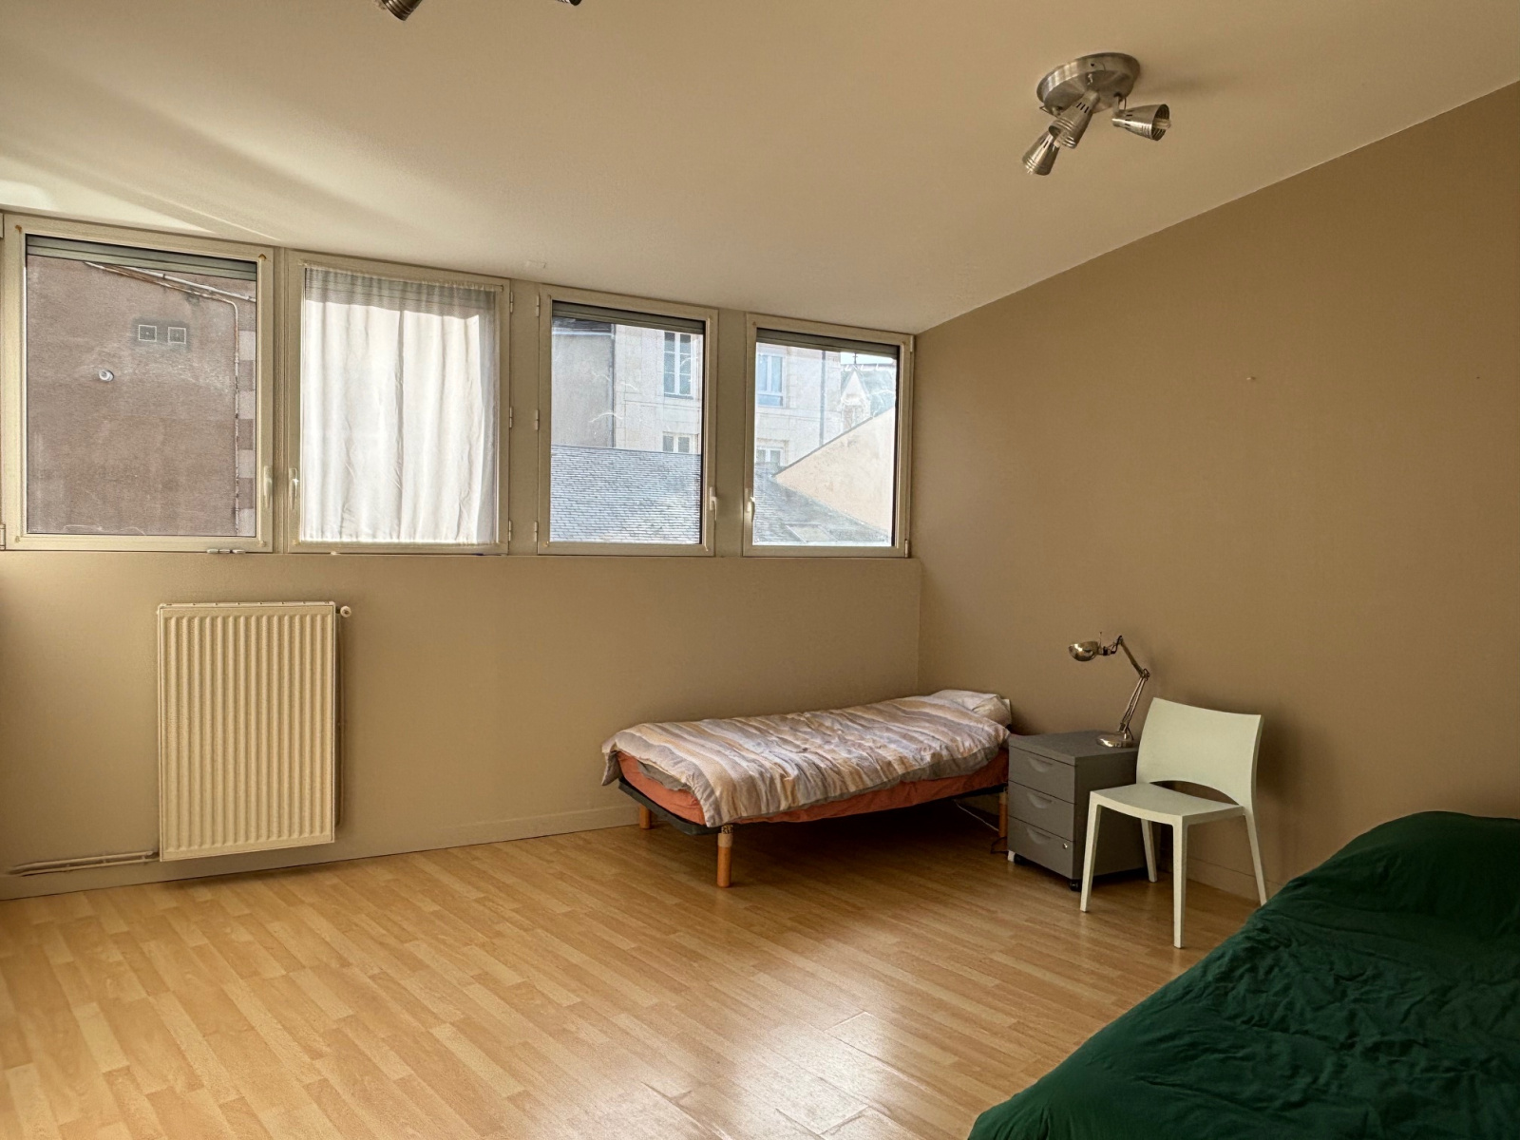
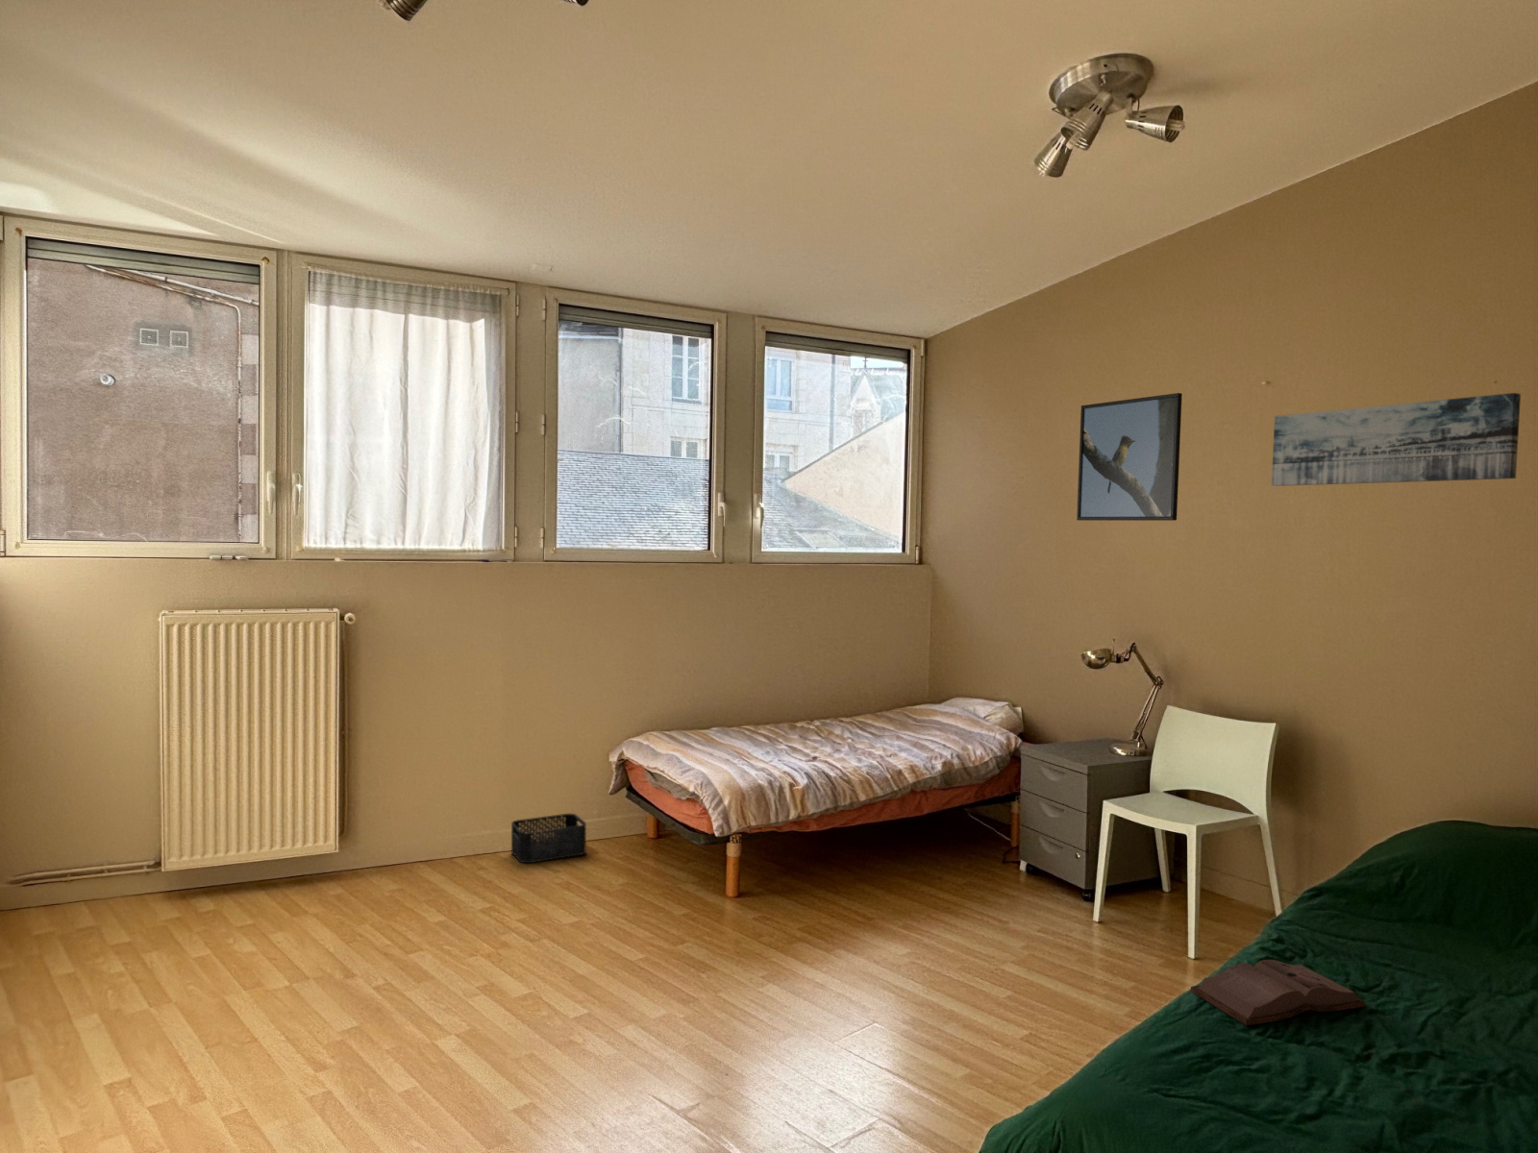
+ wall art (1383, 444)
+ storage bin (547, 837)
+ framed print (1126, 459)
+ hardback book (1276, 986)
